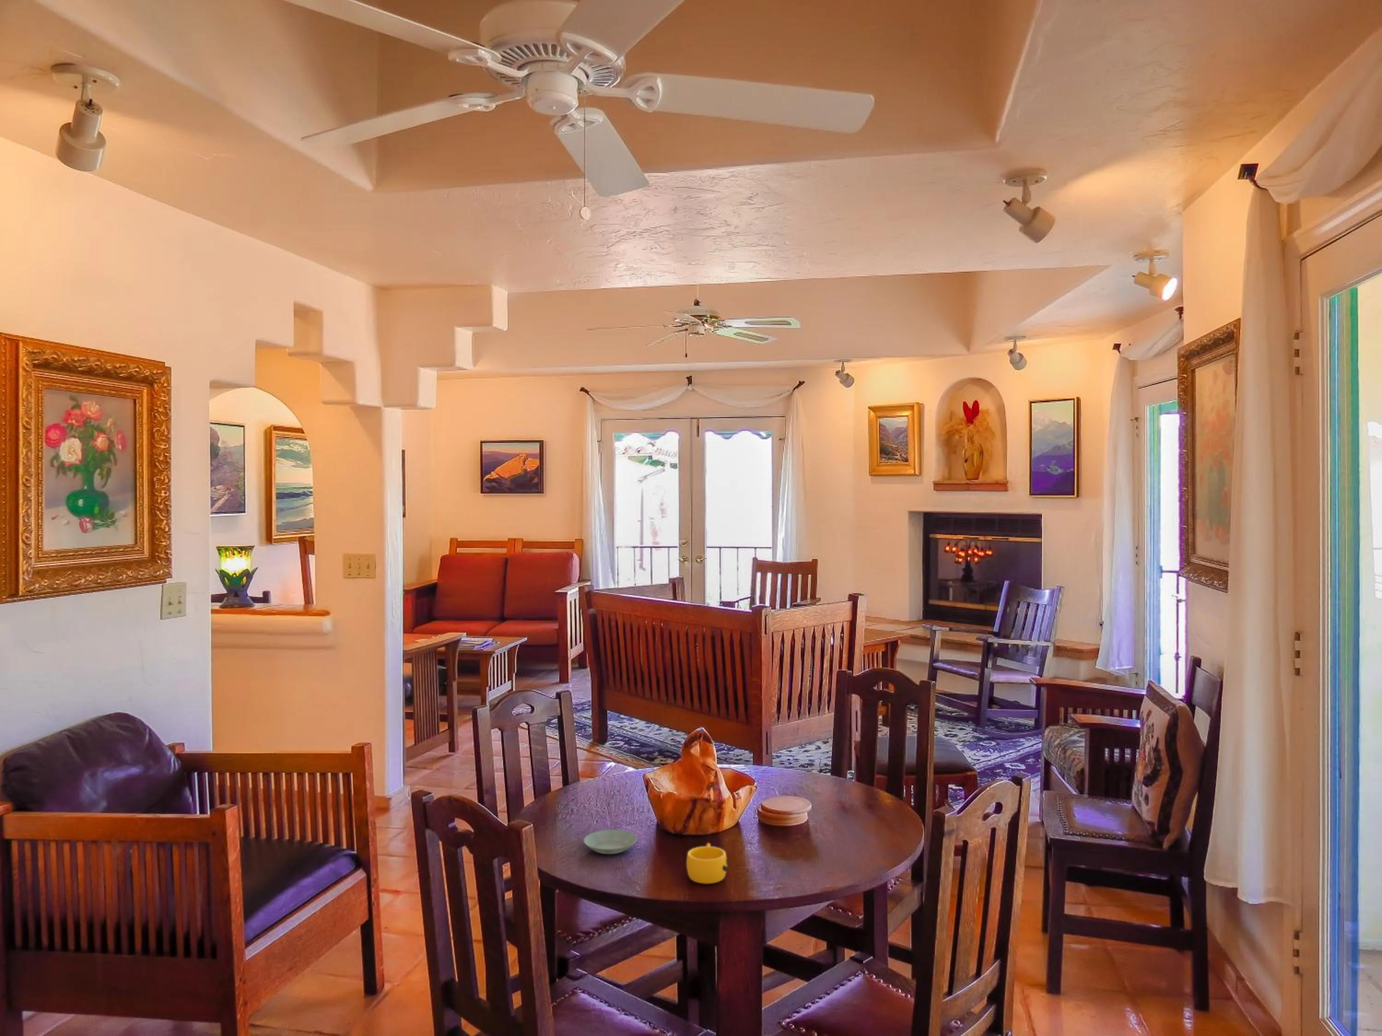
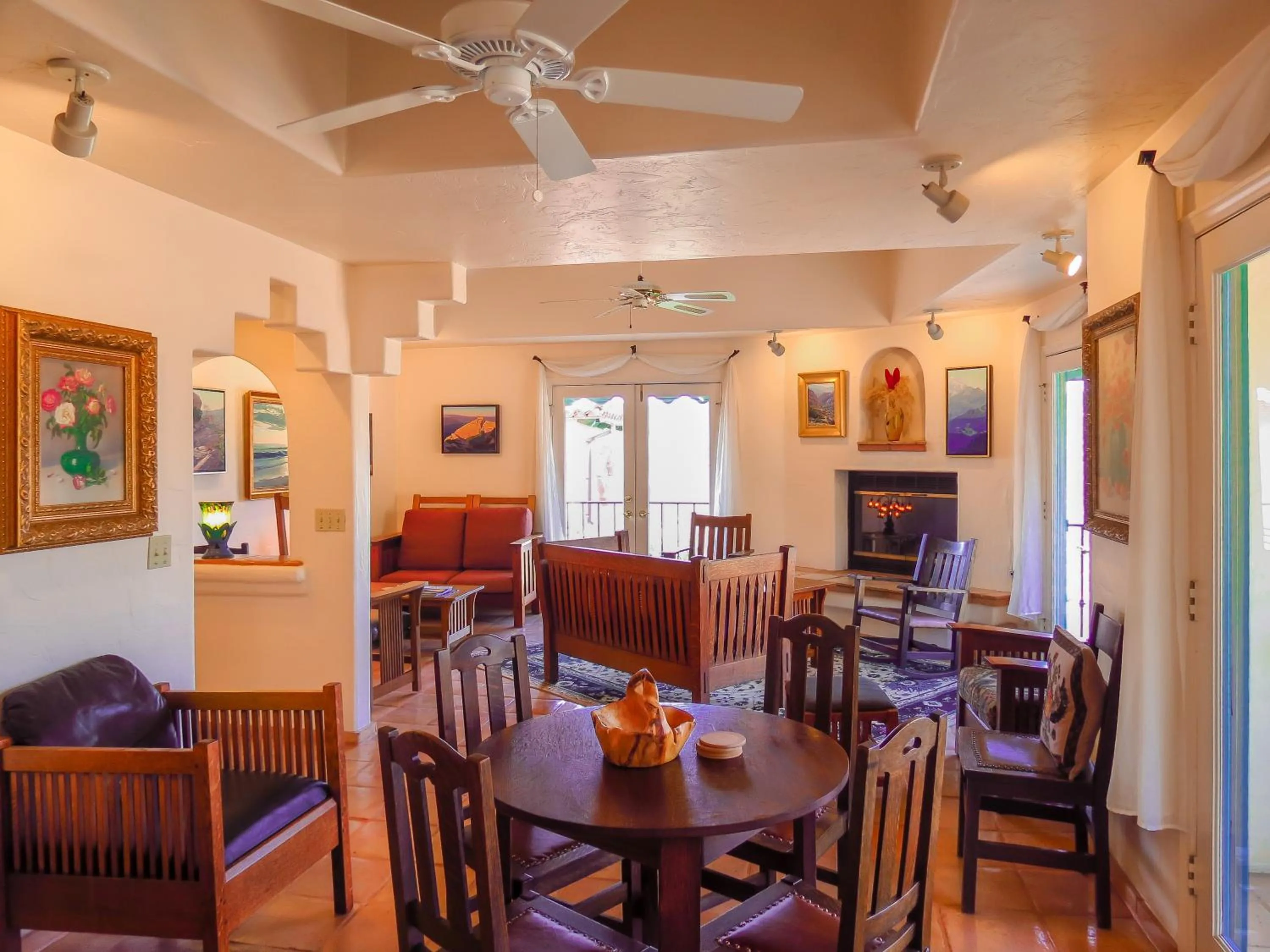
- saucer (610, 843)
- cup (707, 862)
